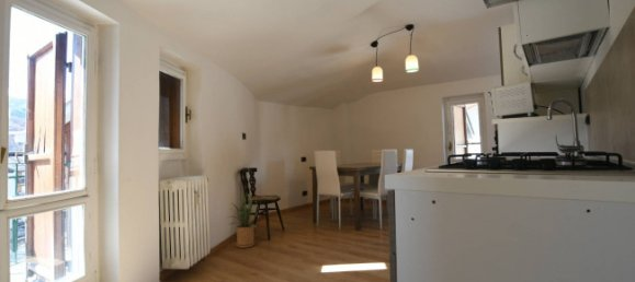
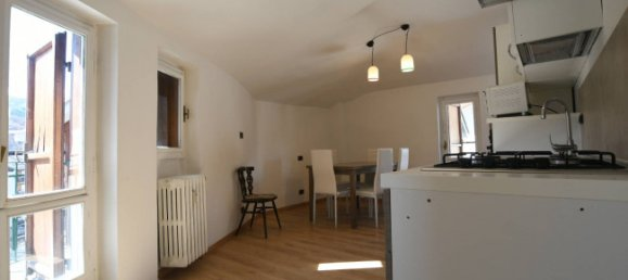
- house plant (241, 220)
